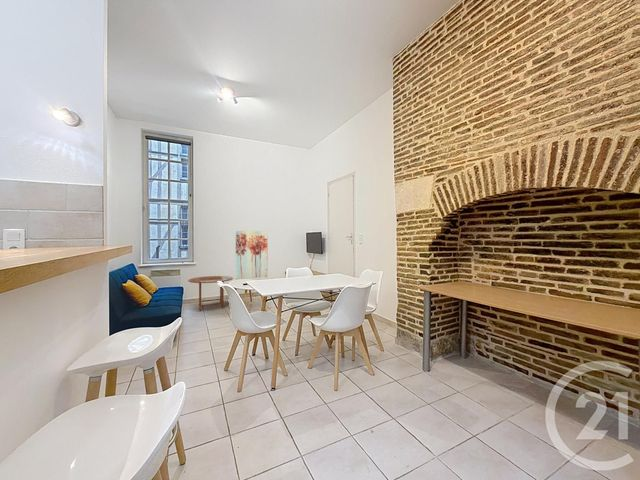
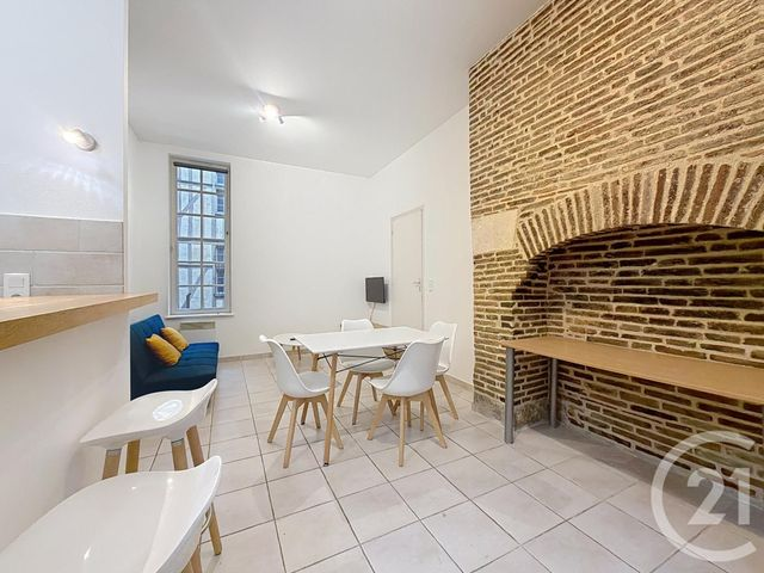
- side table (211, 300)
- wall art (251, 254)
